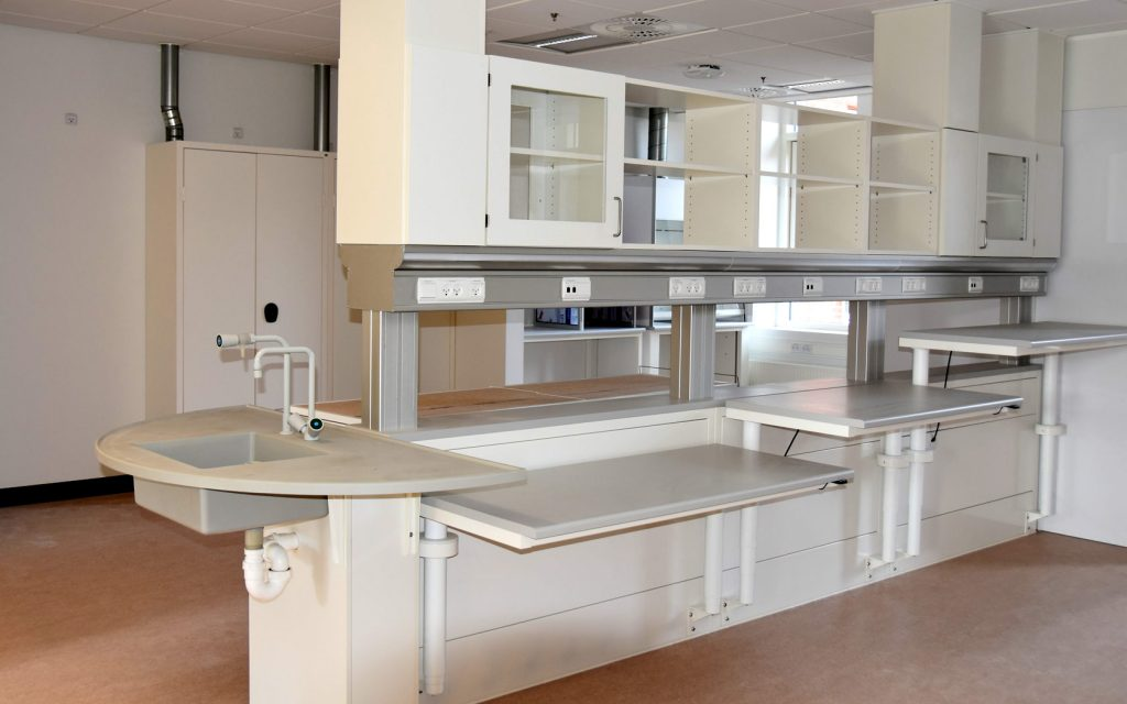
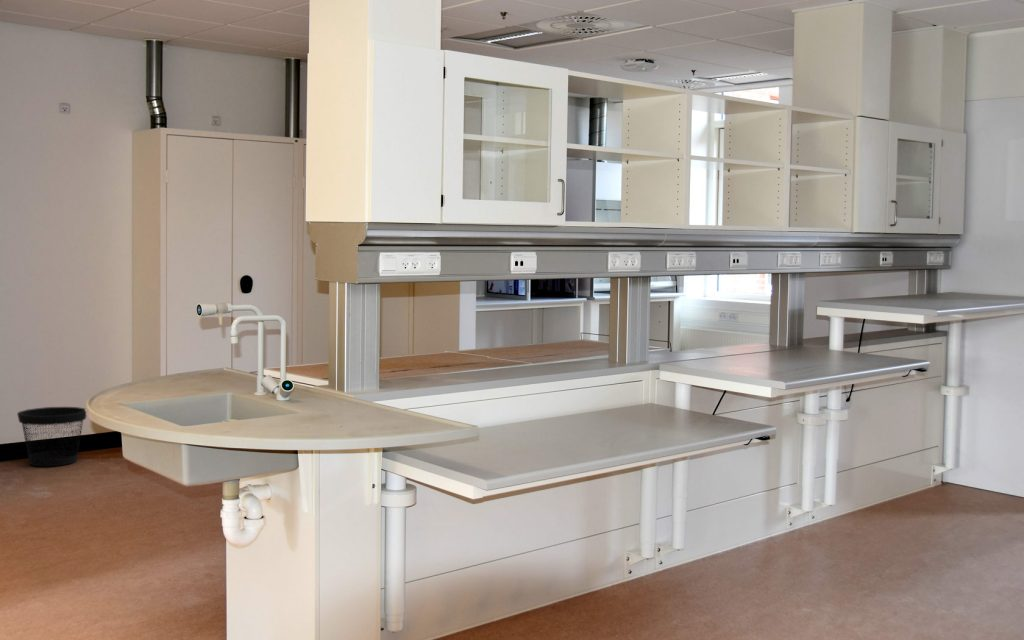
+ wastebasket (52, 437)
